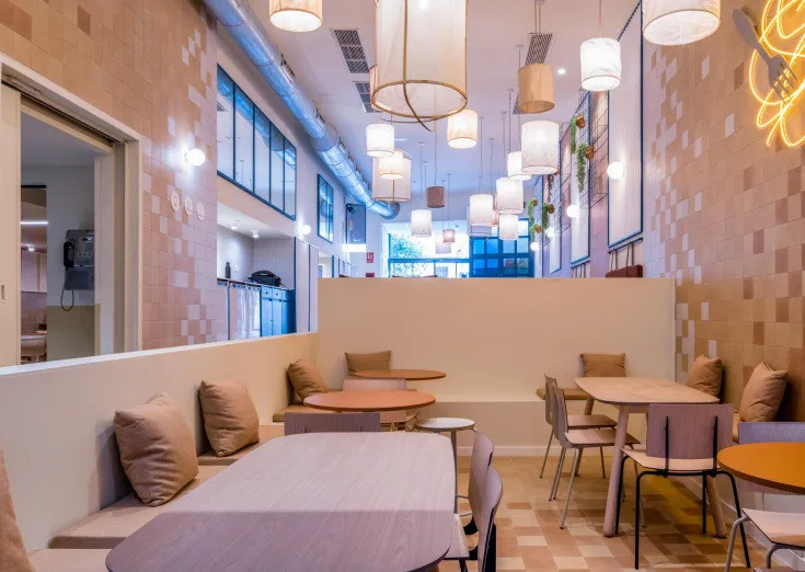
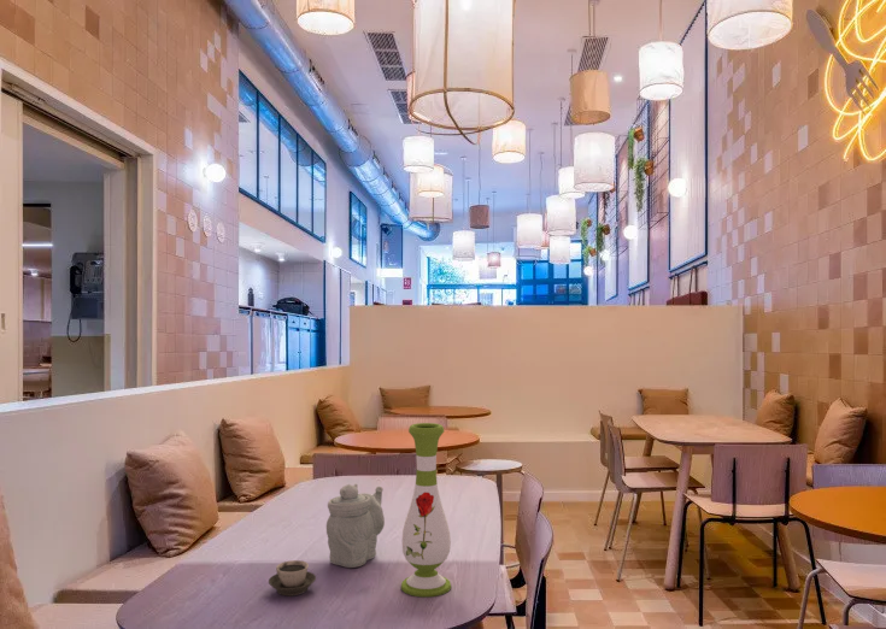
+ teapot (358, 518)
+ cup (292, 577)
+ vase (426, 506)
